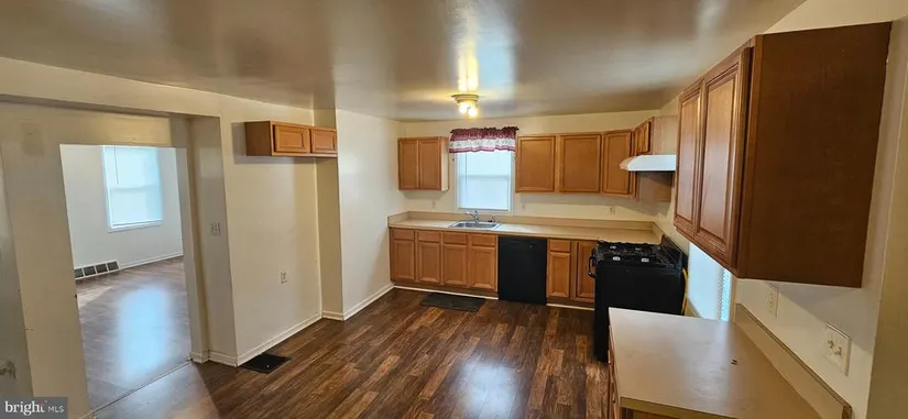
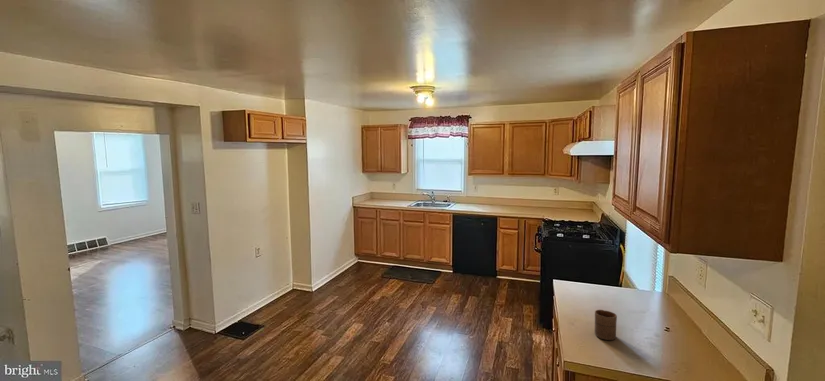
+ cup (604, 324)
